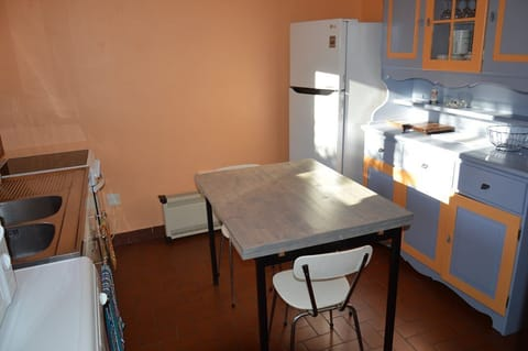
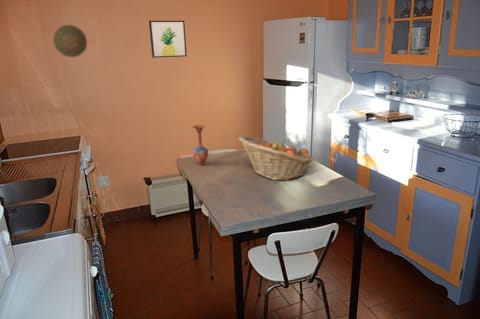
+ decorative plate (70, 41)
+ fruit basket (275, 154)
+ vase (200, 145)
+ wall art (168, 39)
